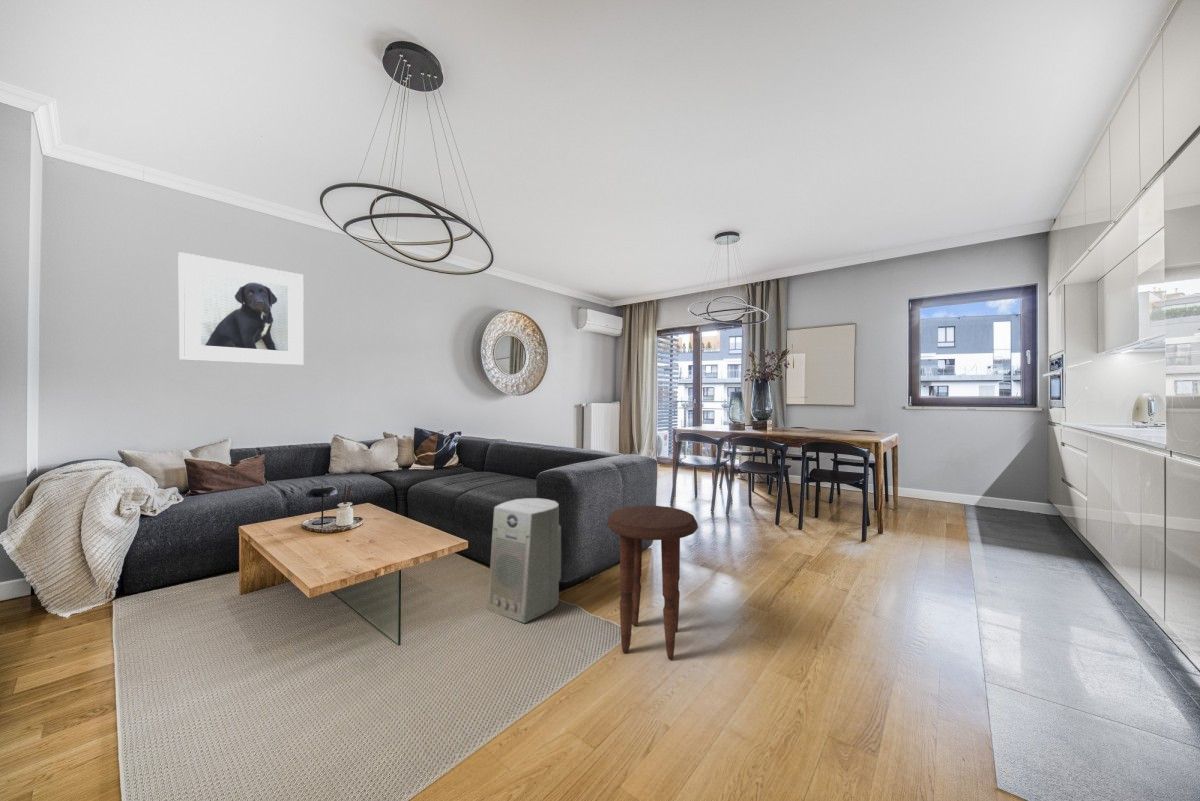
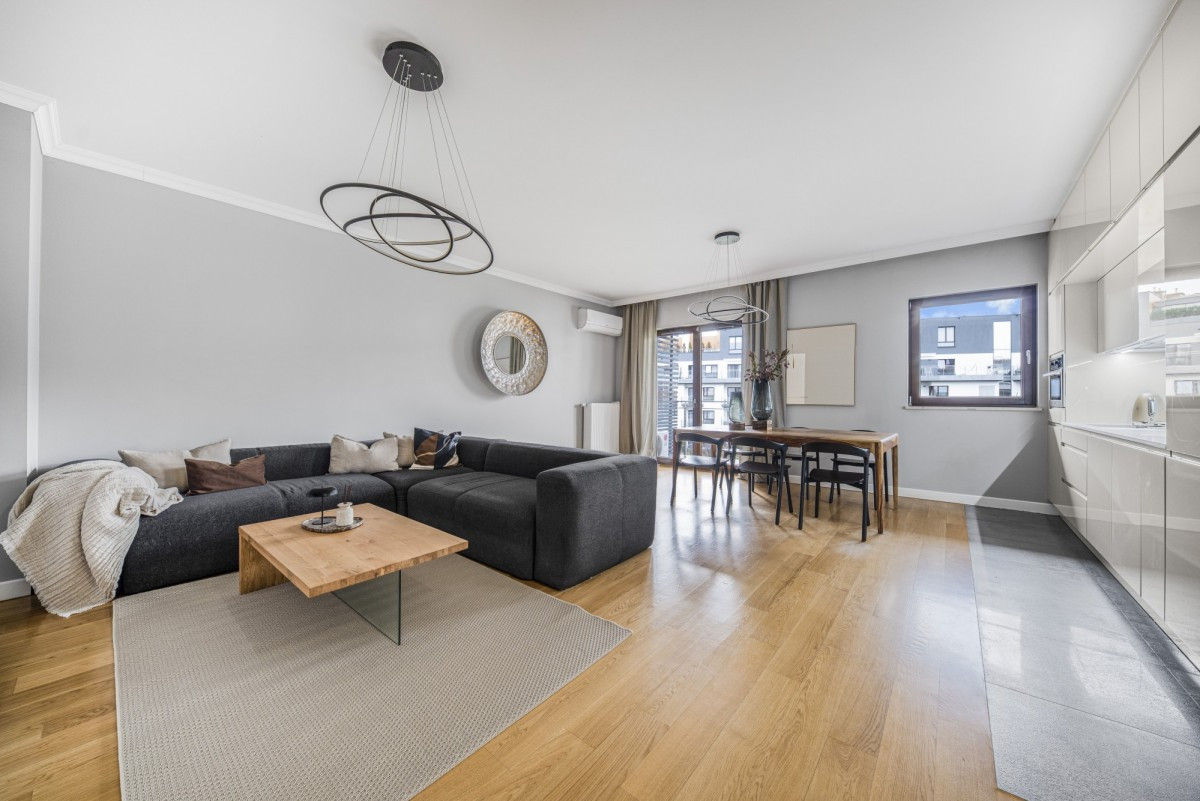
- side table (641, 574)
- fan (529, 553)
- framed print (246, 313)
